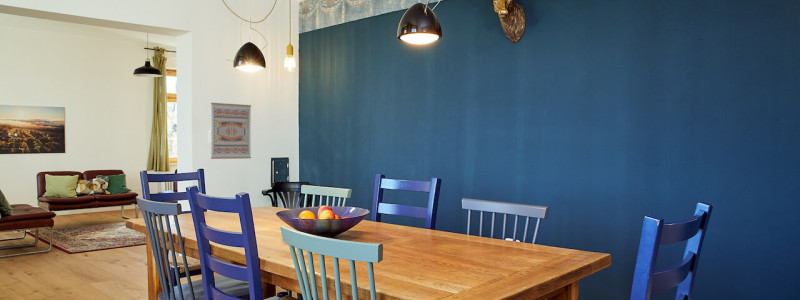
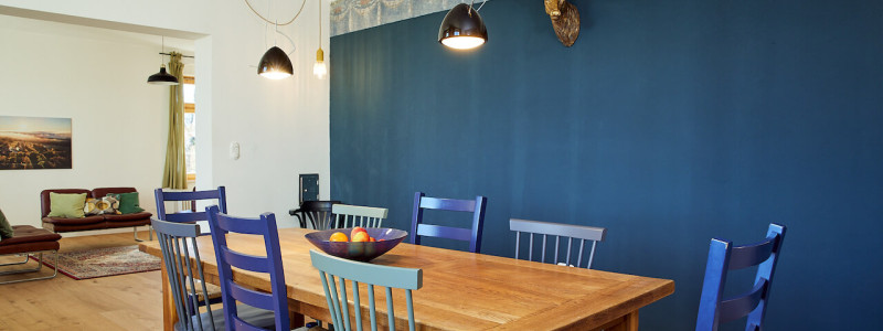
- wall art (231, 131)
